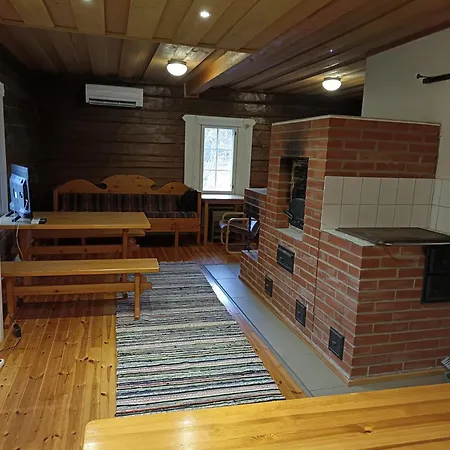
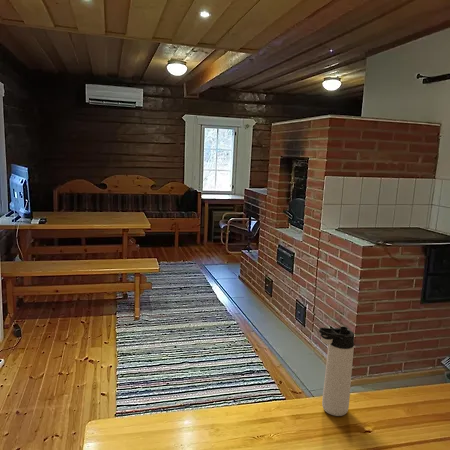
+ thermos bottle (333, 370)
